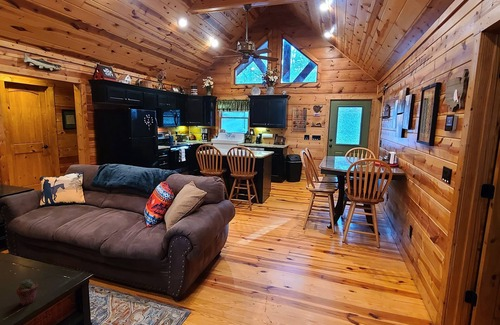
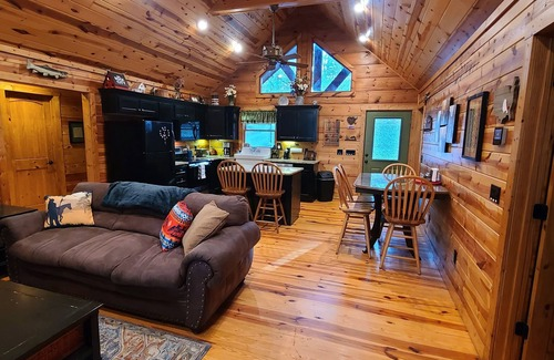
- potted succulent (27, 290)
